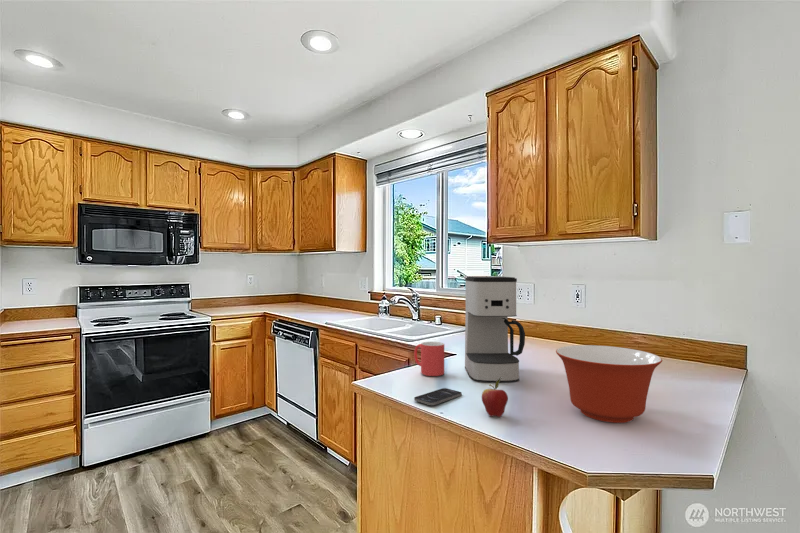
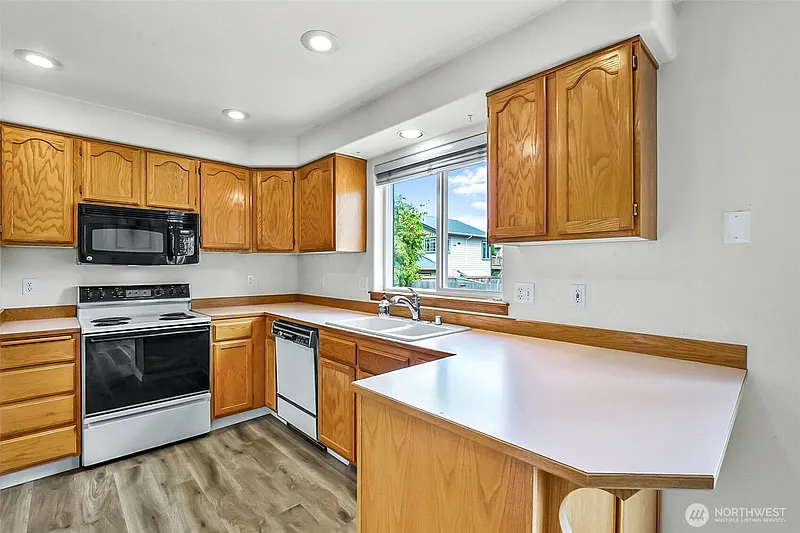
- fruit (494, 396)
- mixing bowl (606, 383)
- mug (428, 358)
- coffee maker (495, 325)
- smartphone (438, 396)
